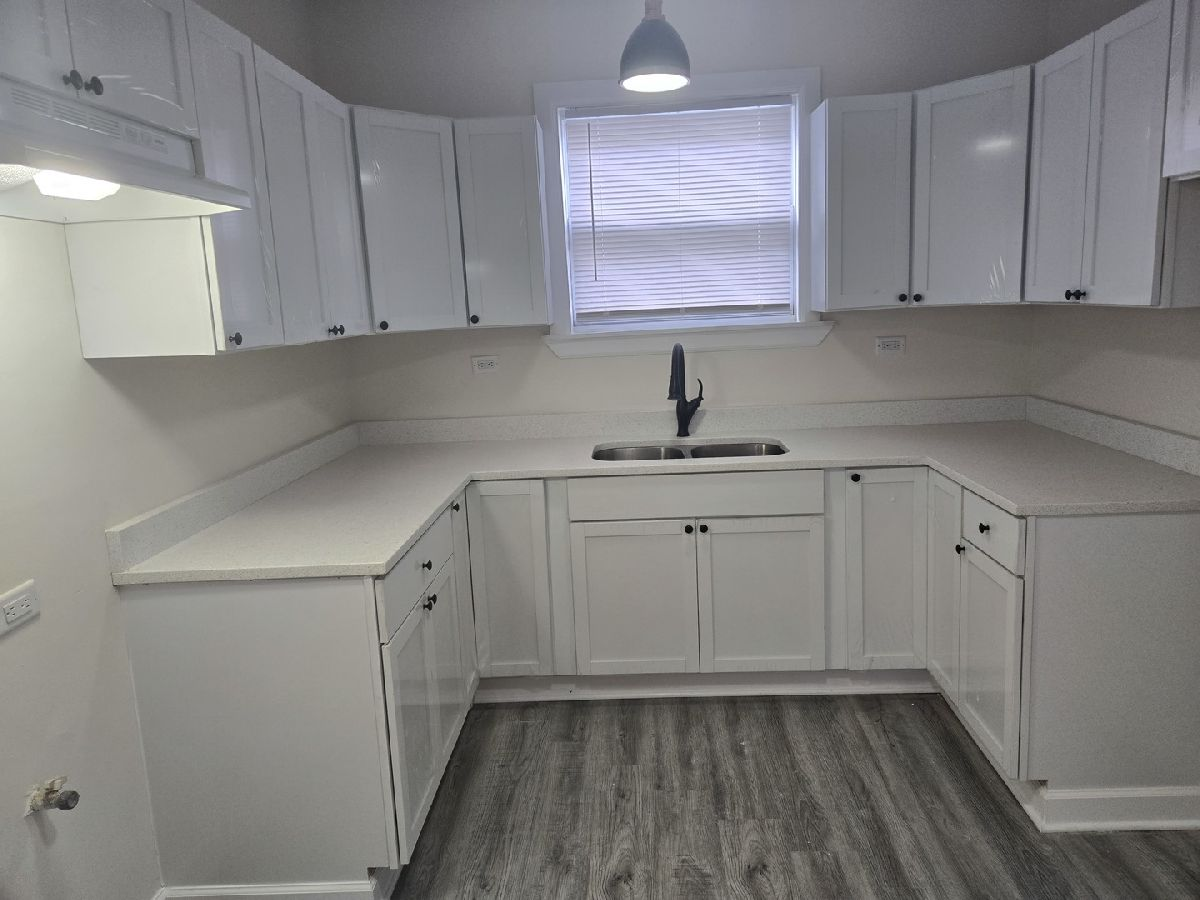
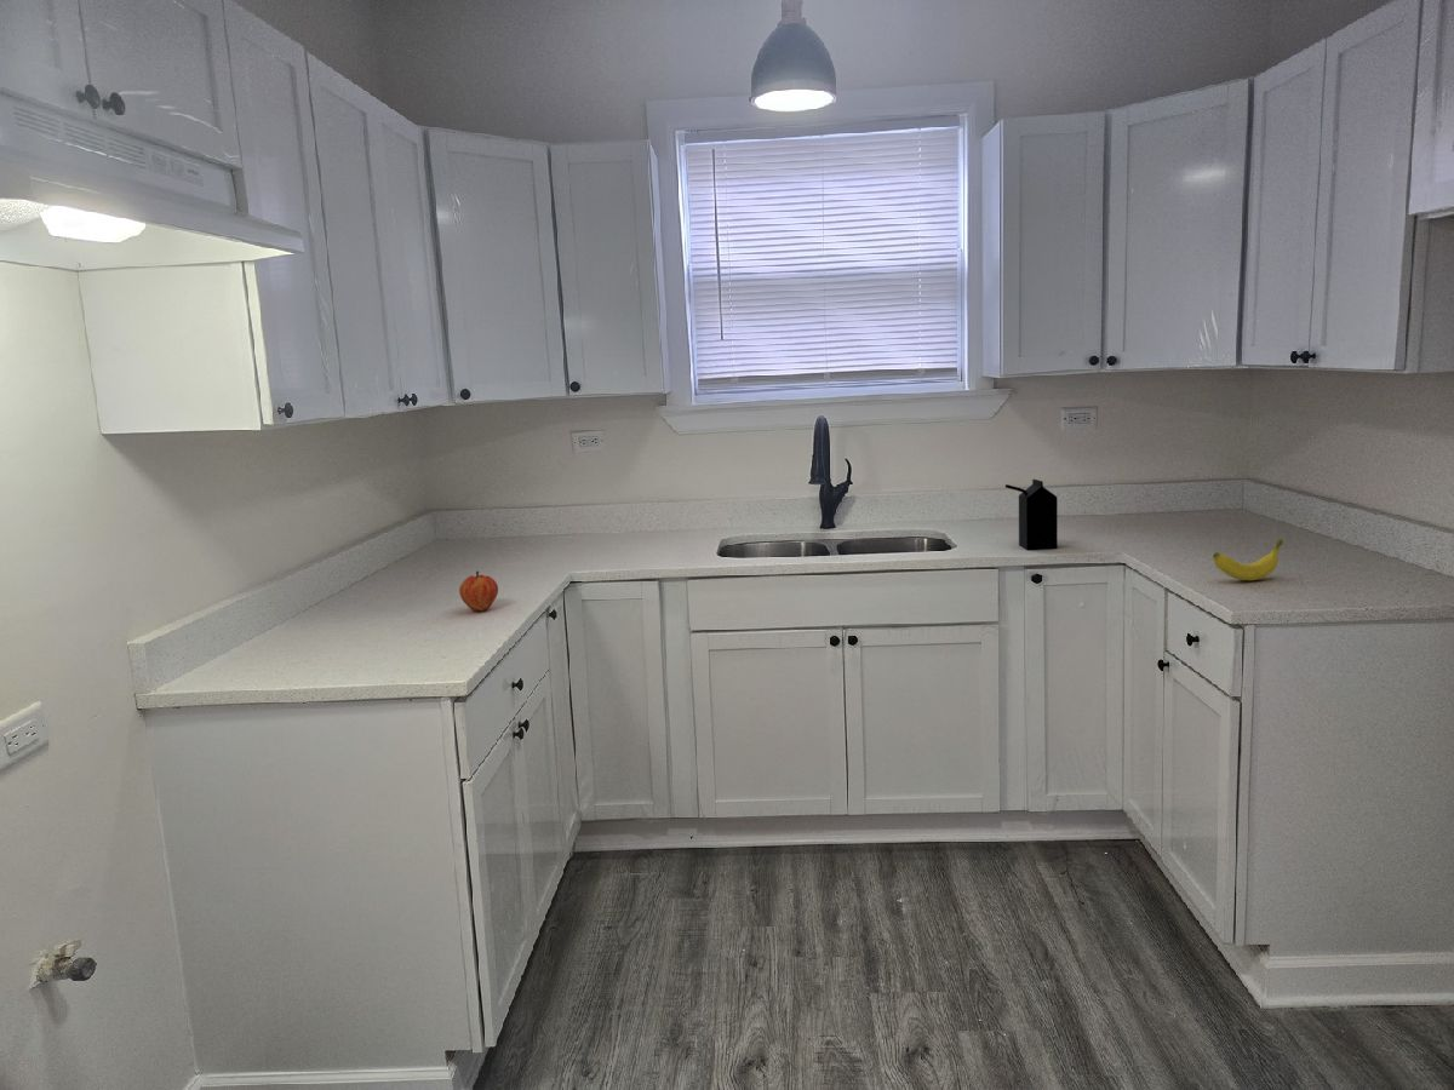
+ juice carton (1029, 514)
+ fruit (479, 590)
+ banana (1250, 563)
